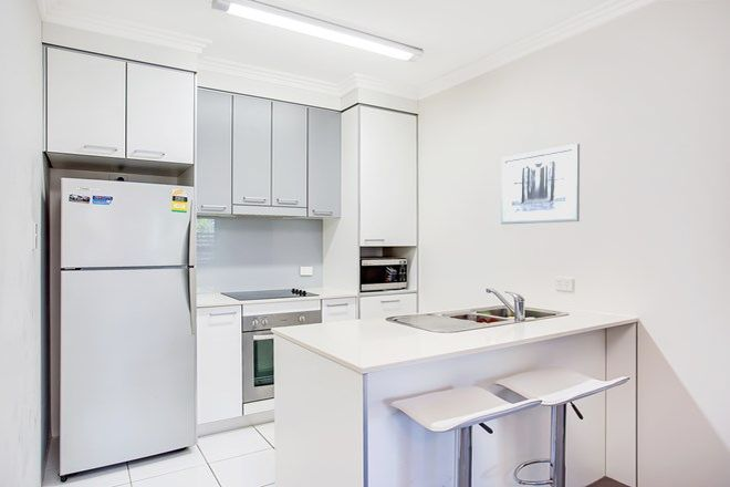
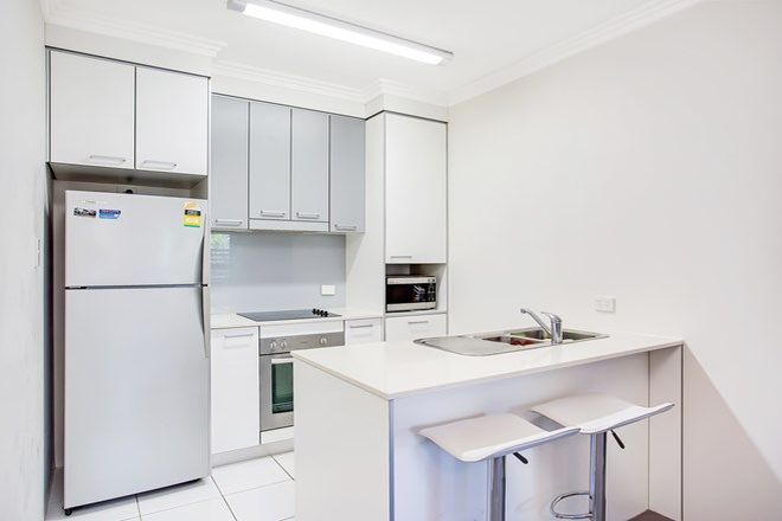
- wall art (536, 187)
